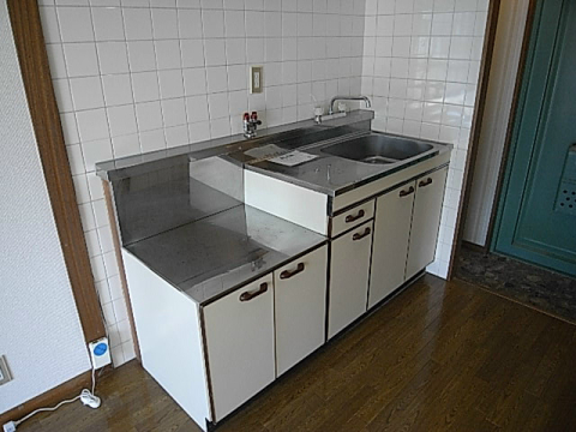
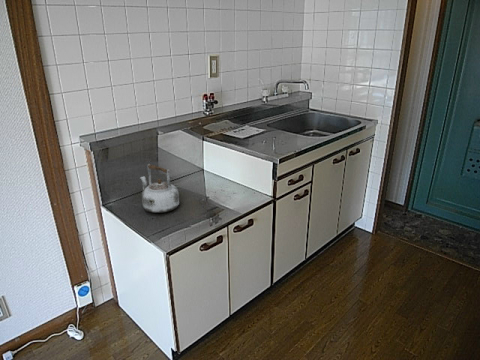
+ kettle (156, 186)
